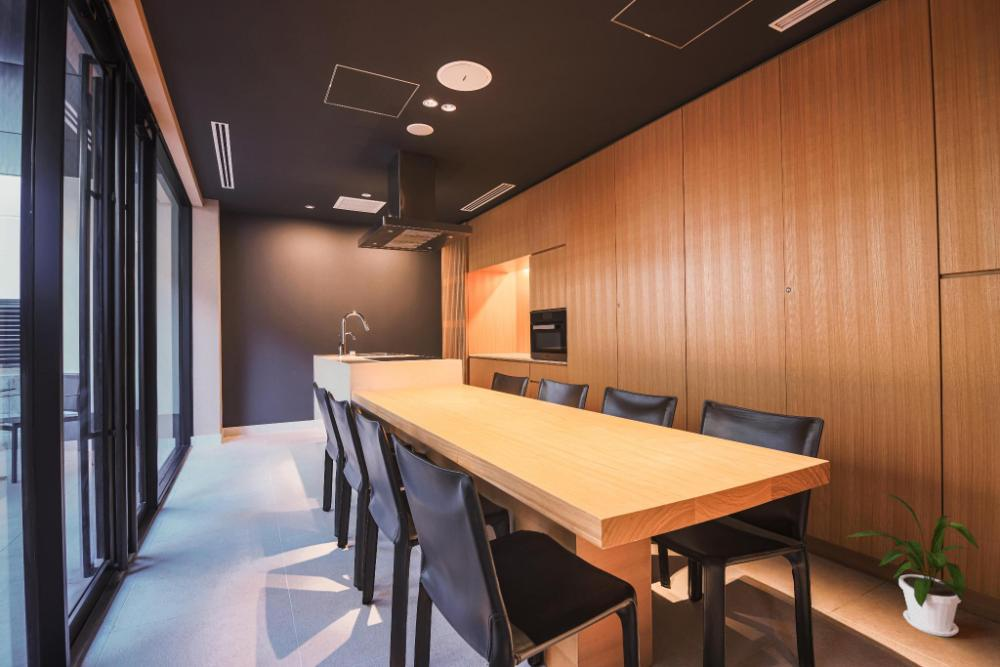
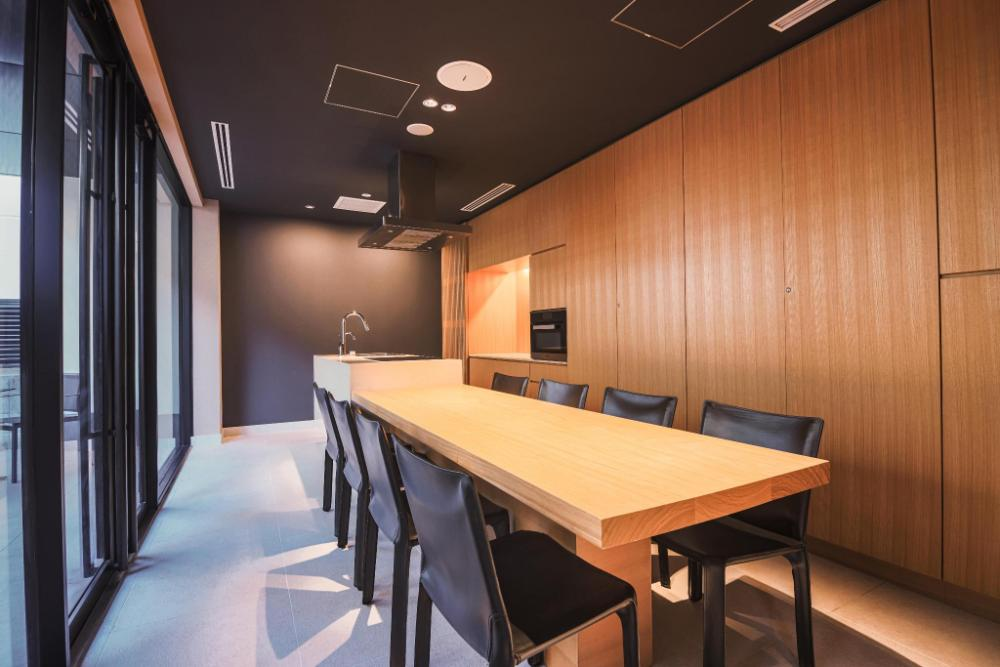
- house plant (923, 563)
